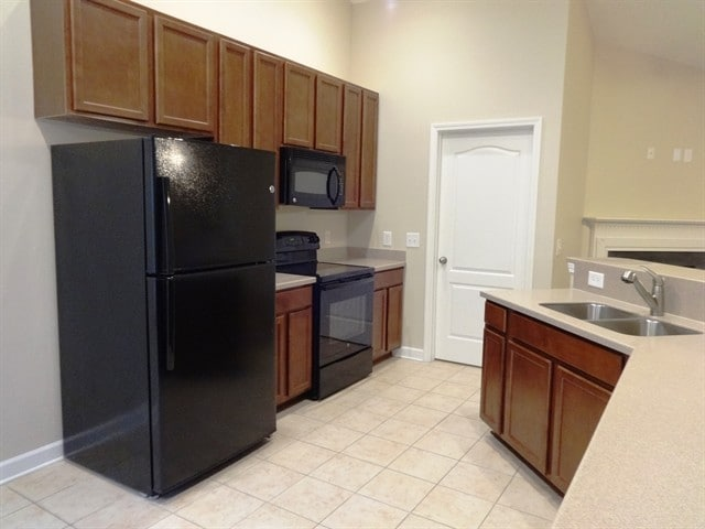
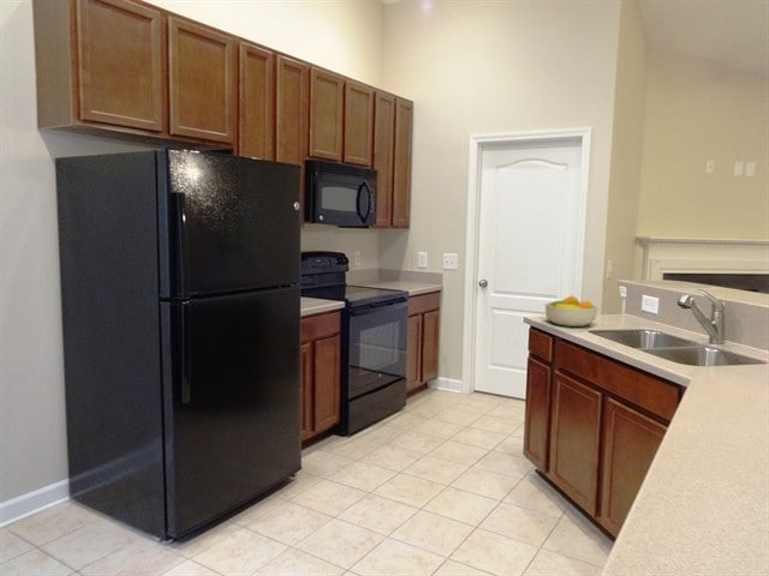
+ fruit bowl (571, 310)
